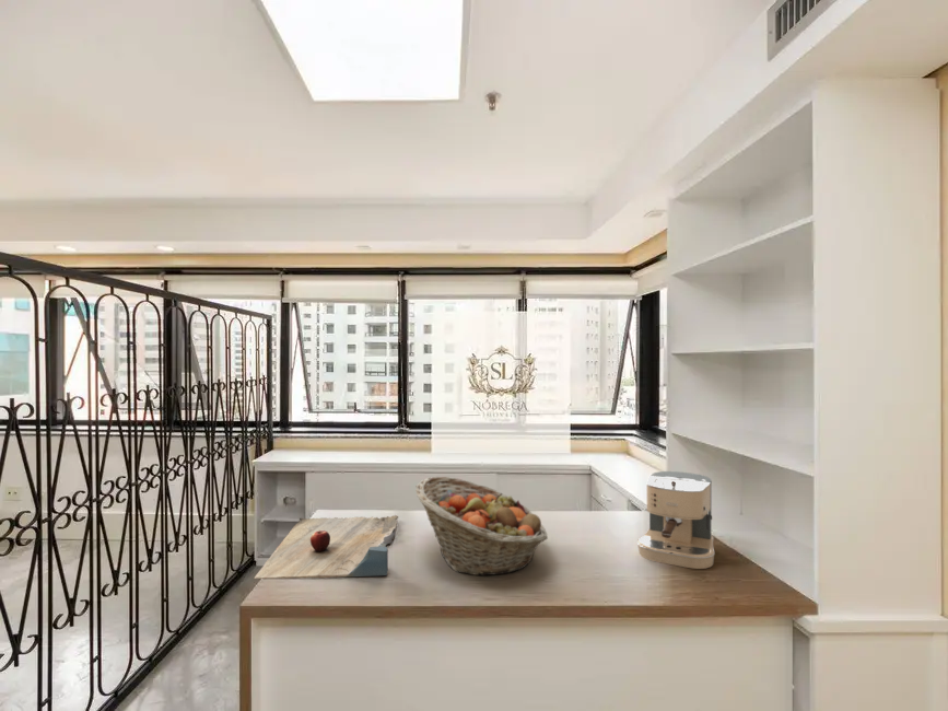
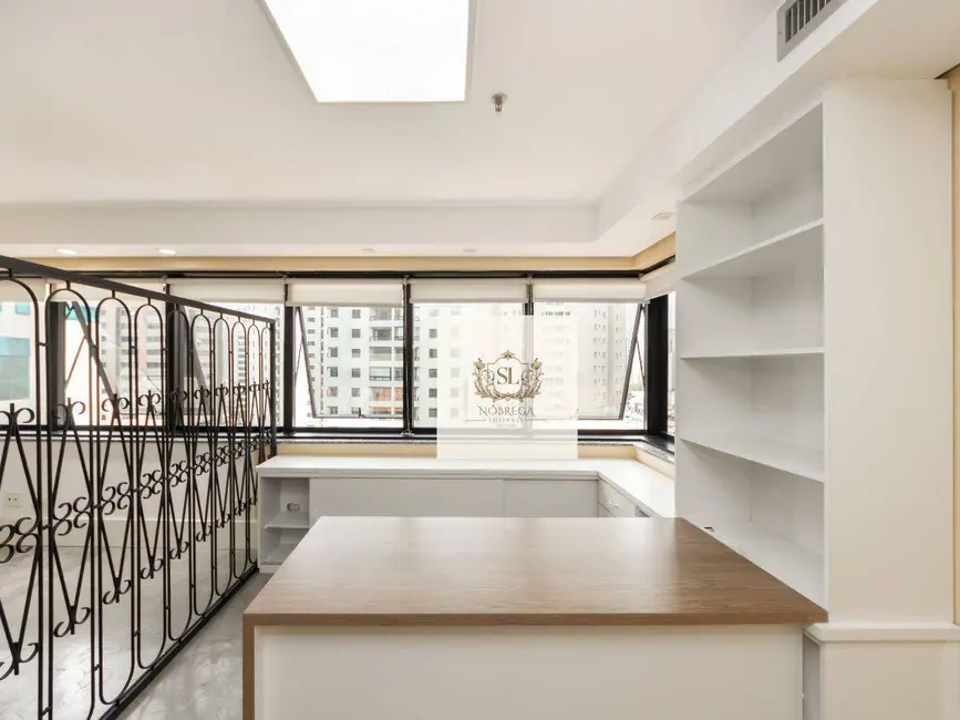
- fruit basket (480, 518)
- coffee maker (676, 516)
- cutting board (337, 534)
